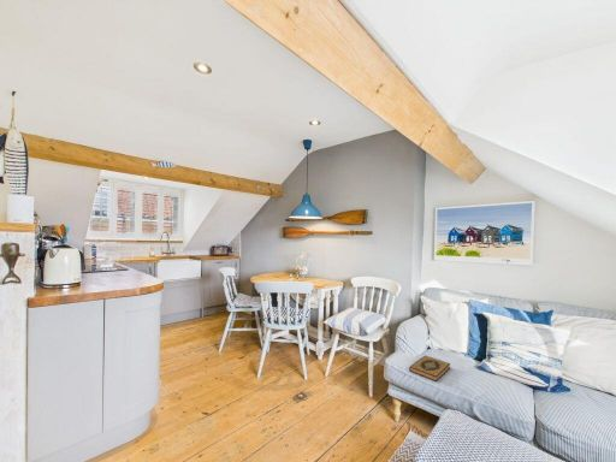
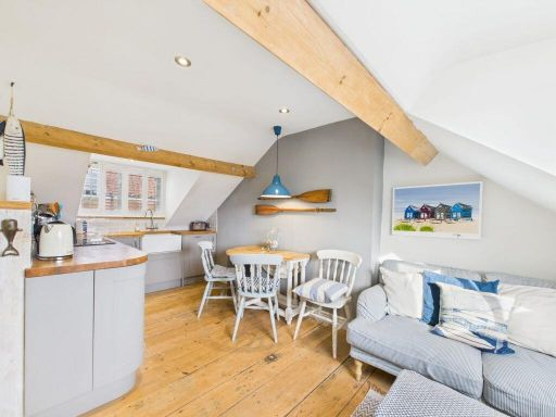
- hardback book (430, 367)
